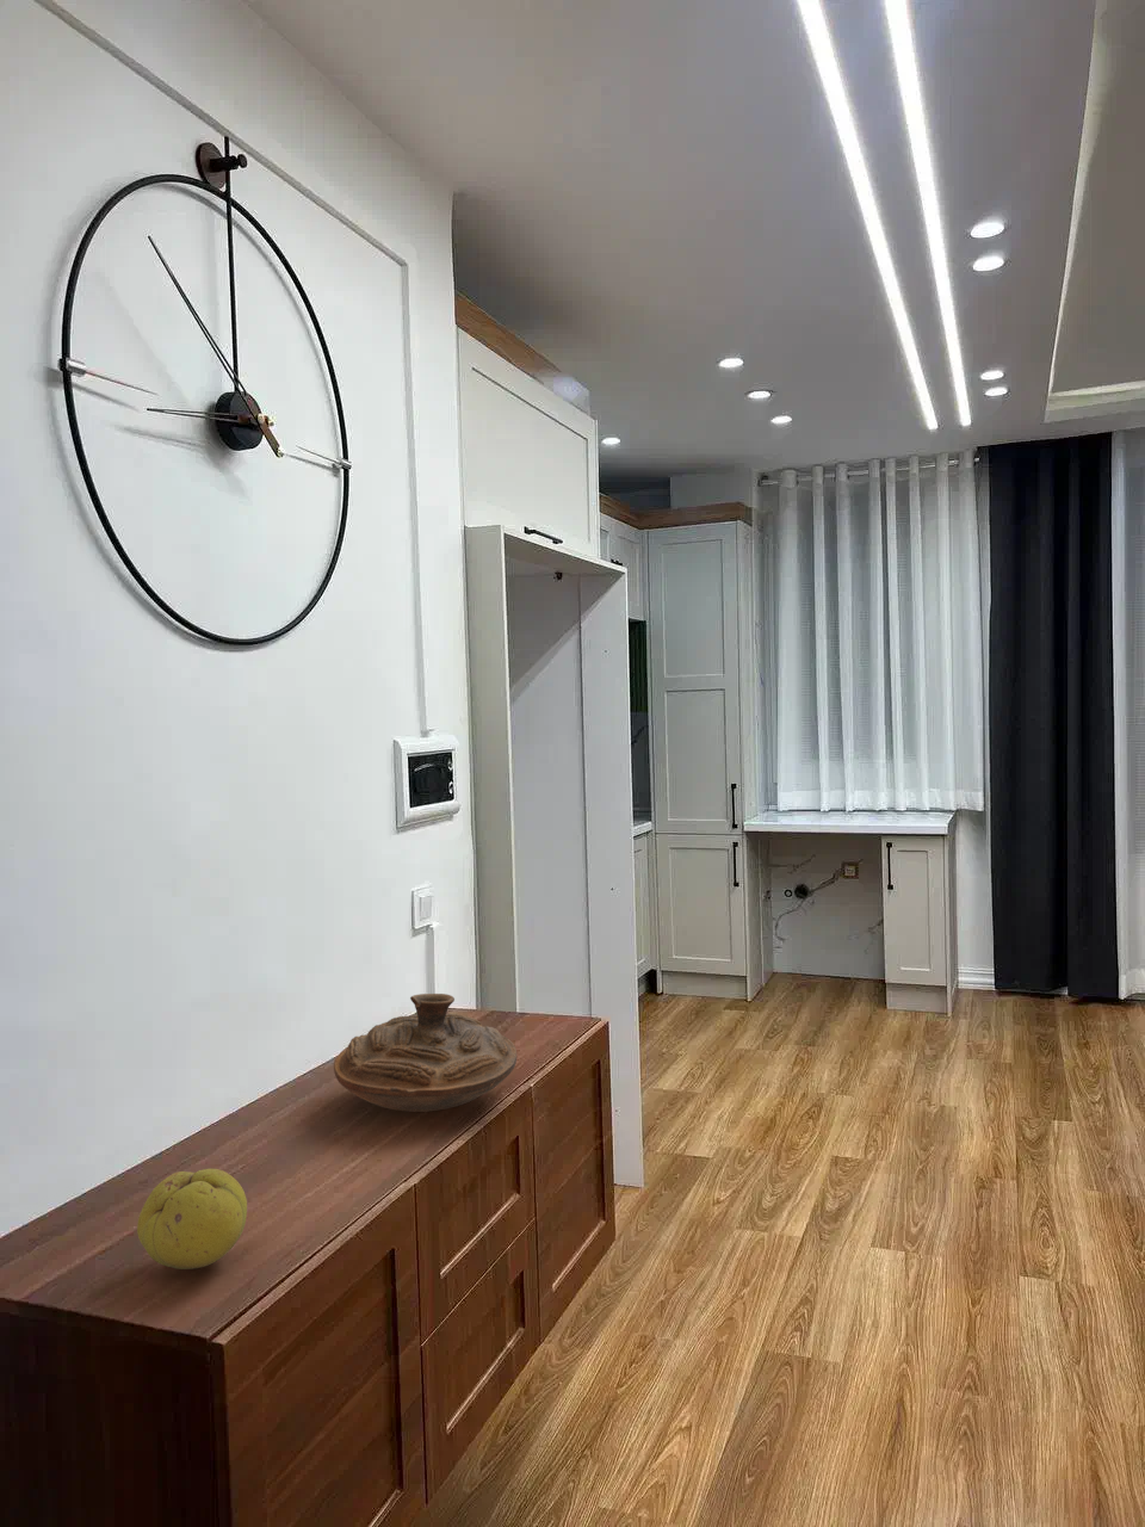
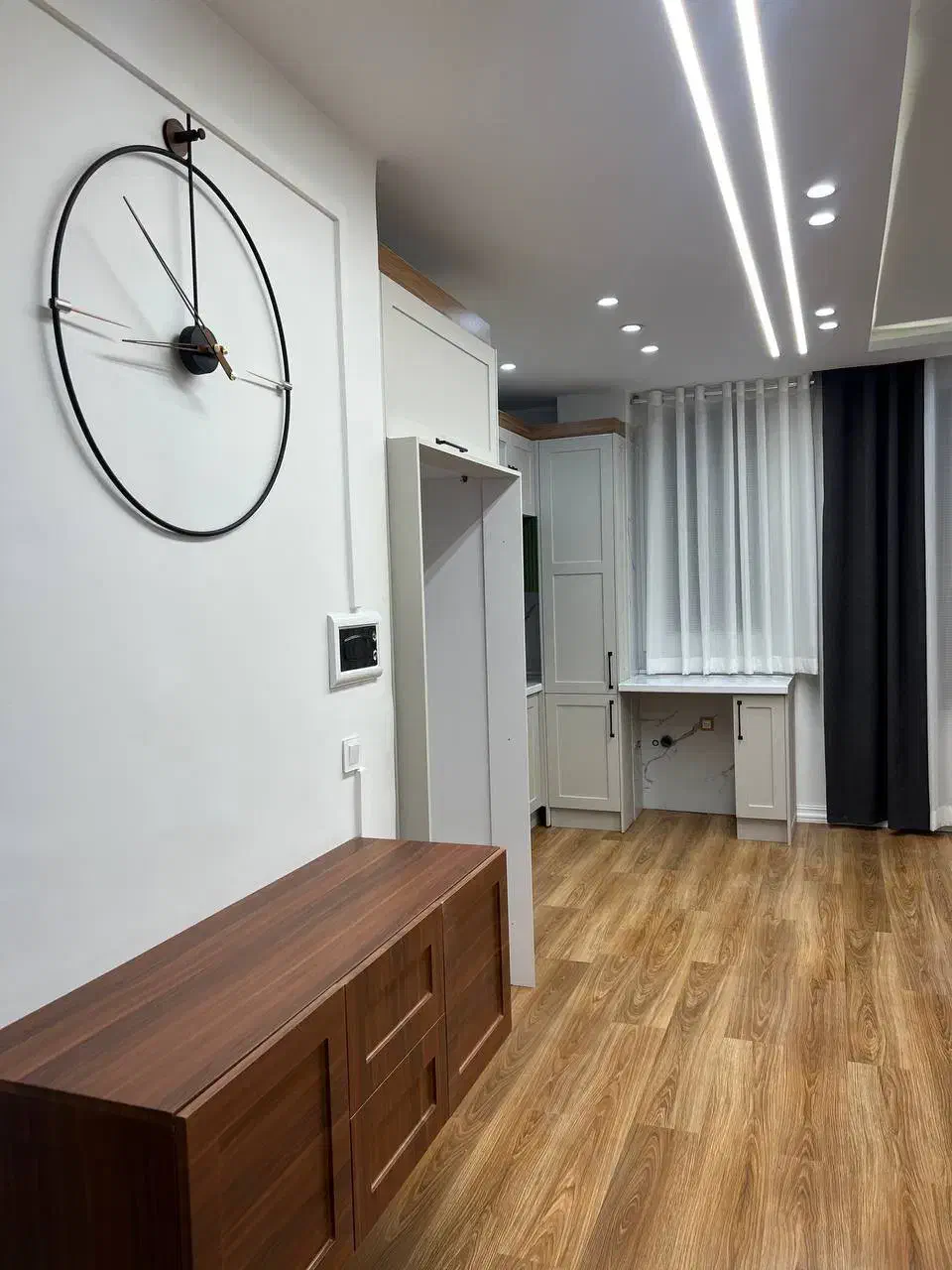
- fruit (195, 1219)
- decorative bowl (426, 1048)
